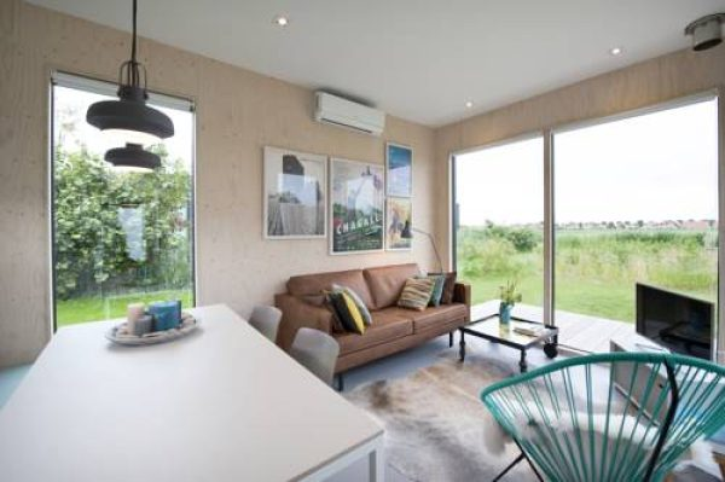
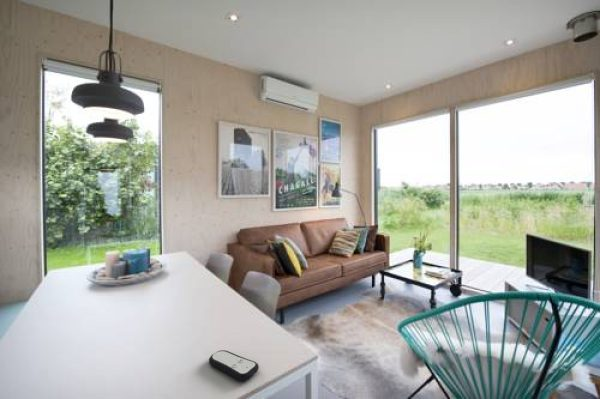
+ remote control (232, 363)
